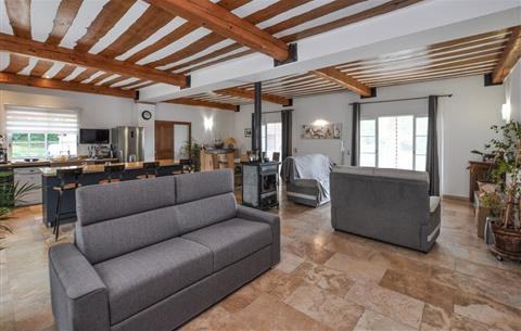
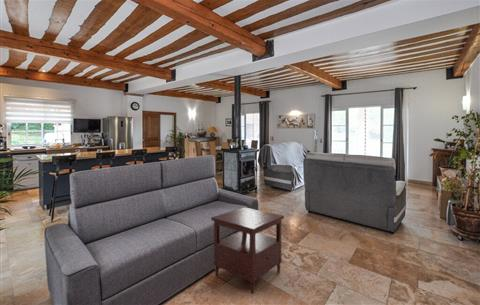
+ side table (248, 245)
